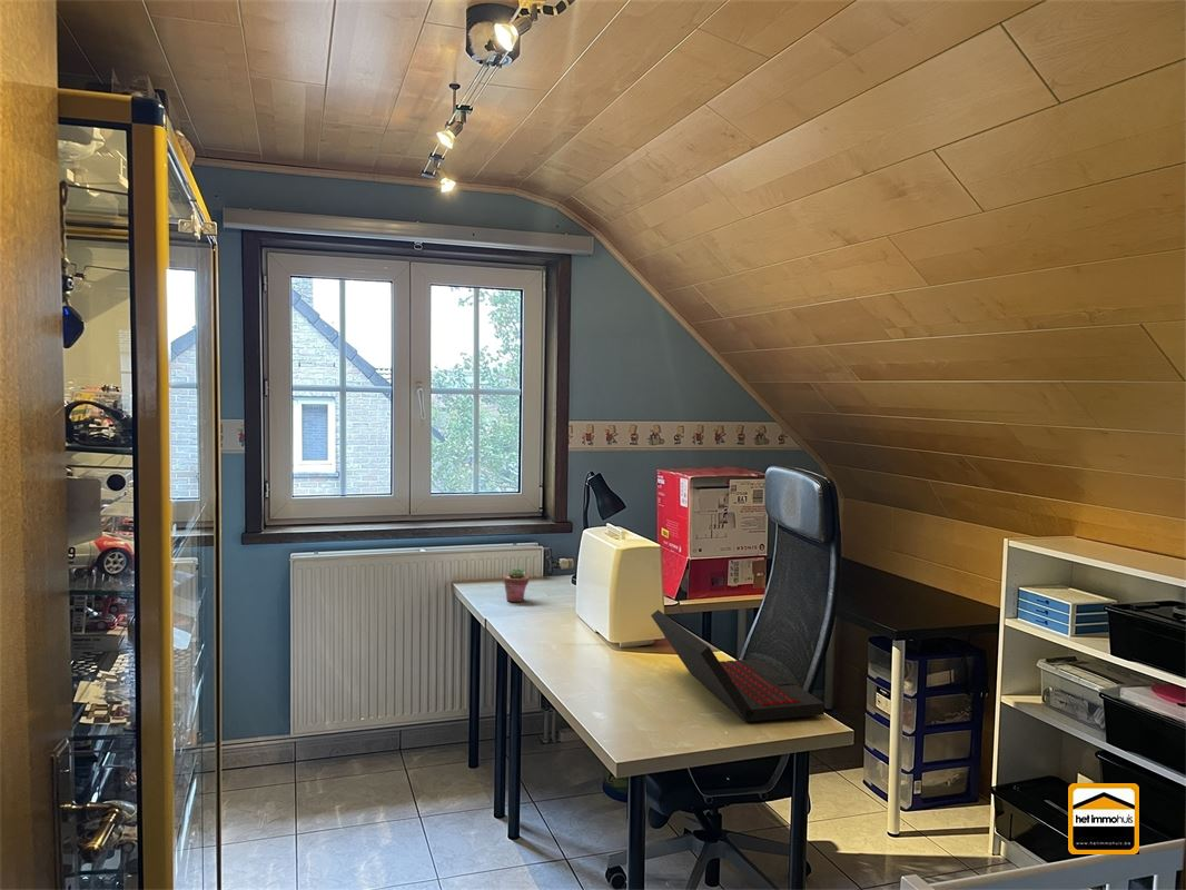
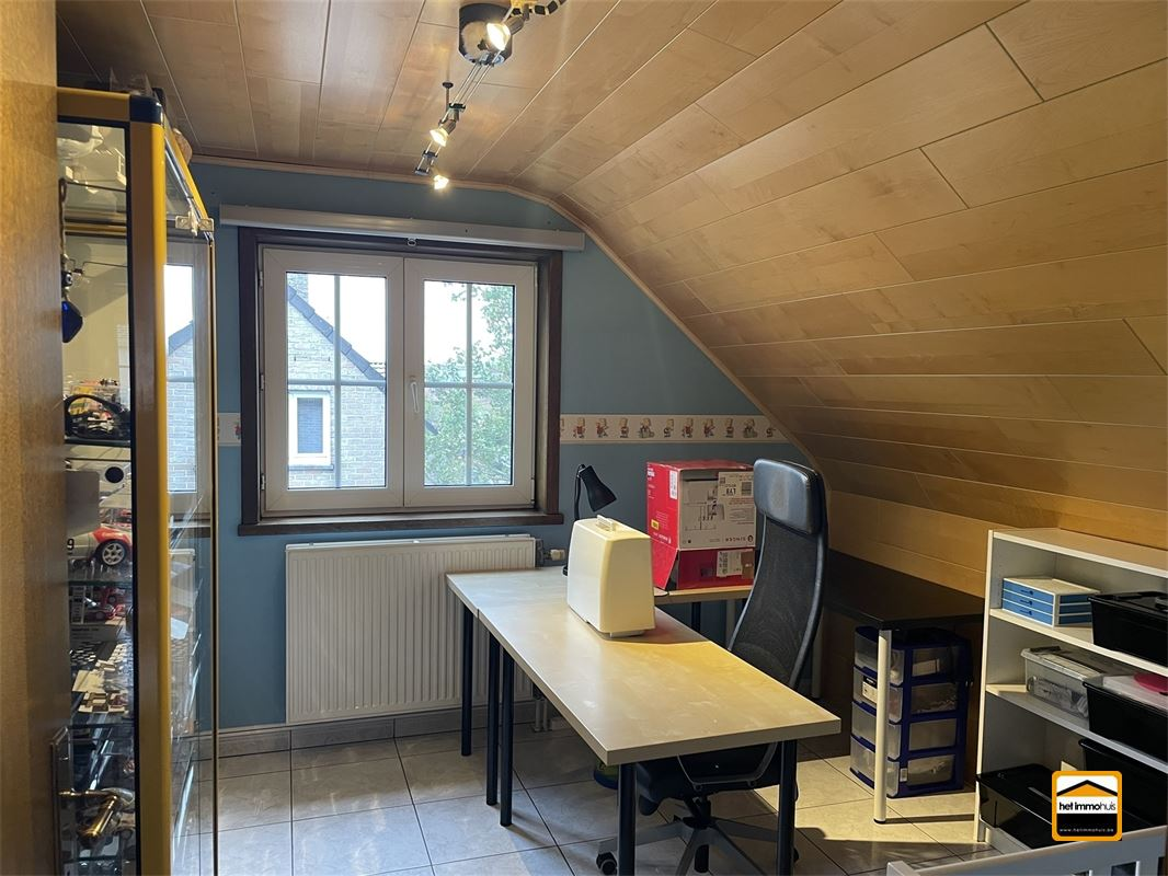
- potted succulent (515, 583)
- laptop (732, 661)
